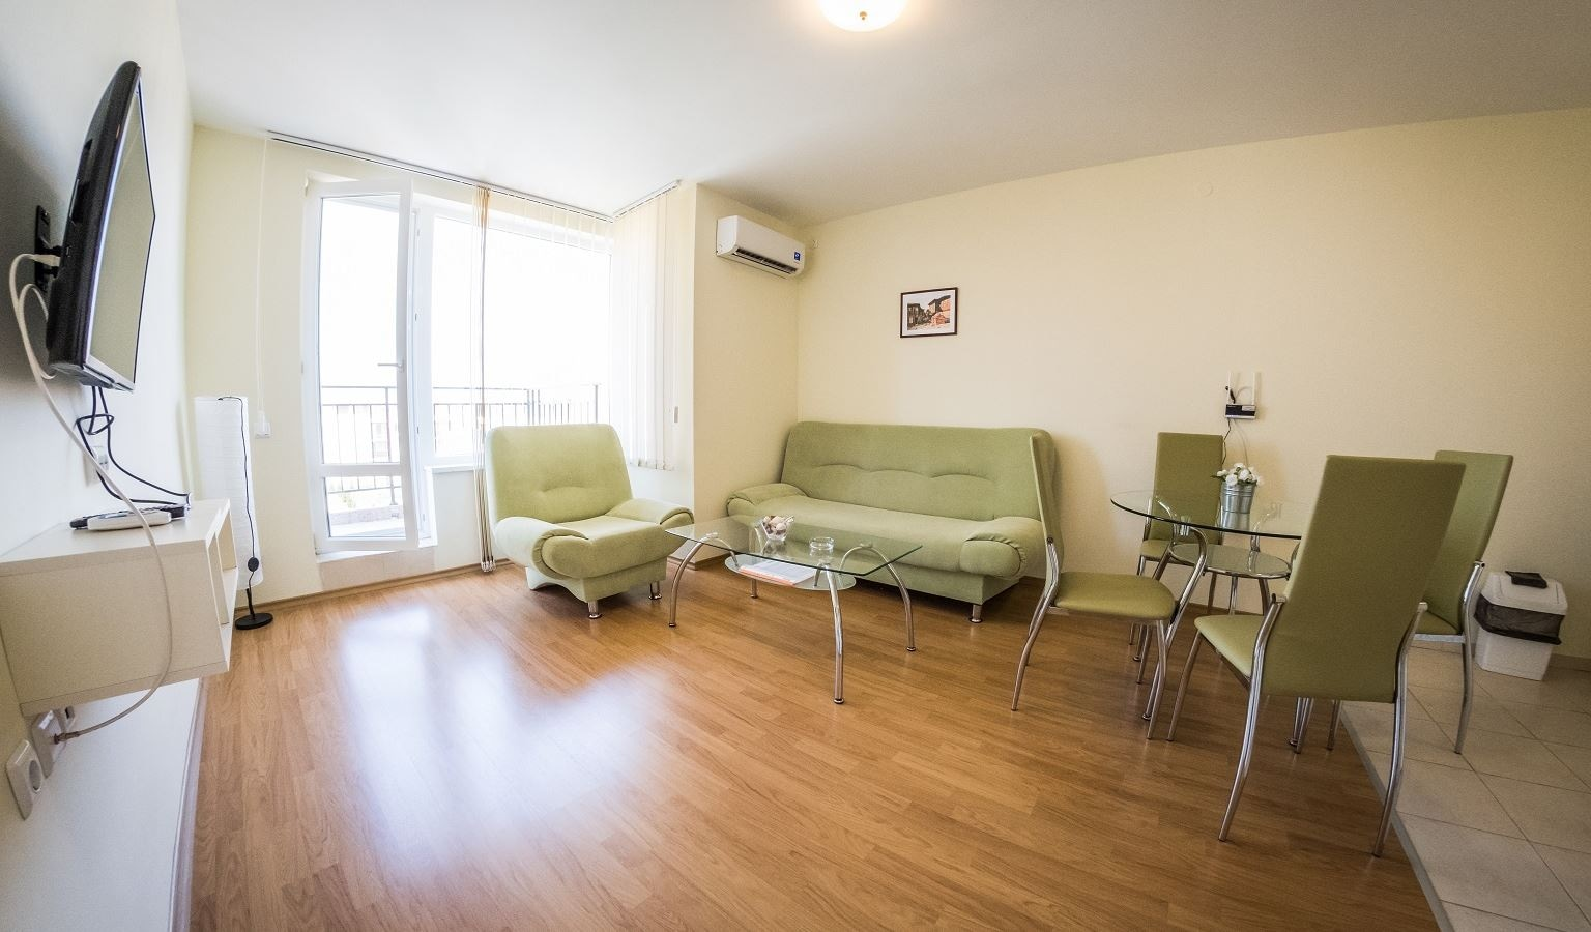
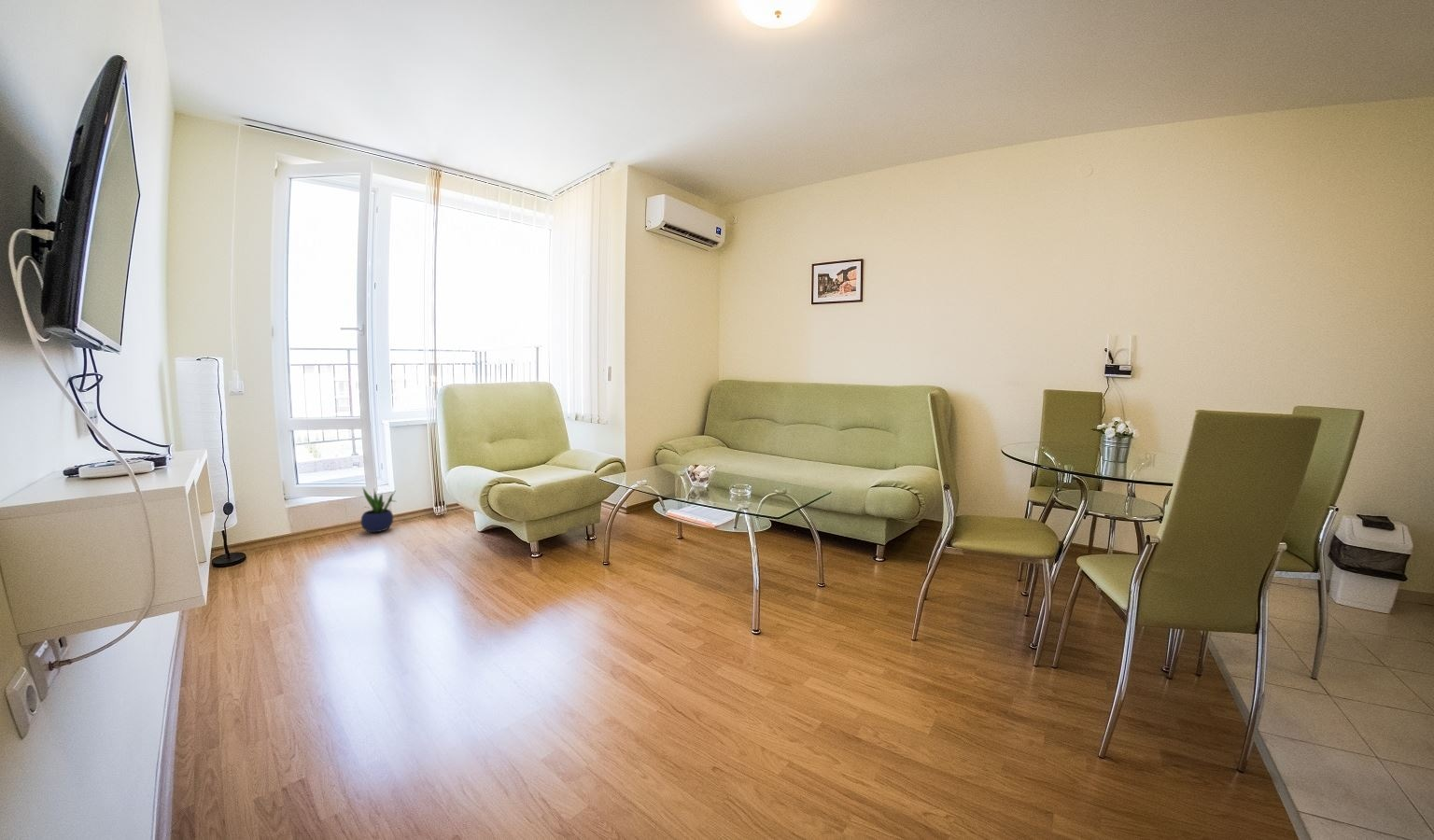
+ potted plant (378, 508)
